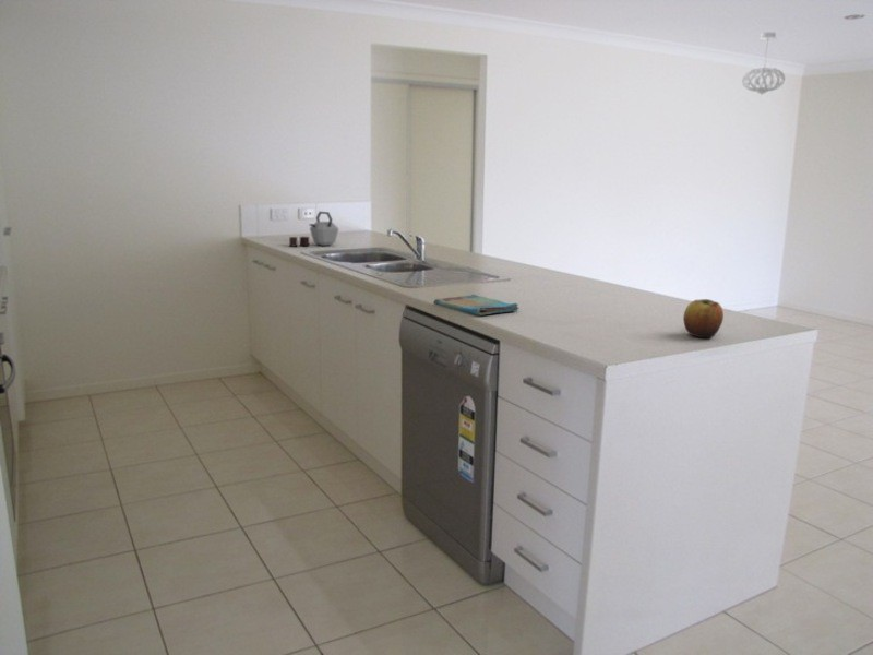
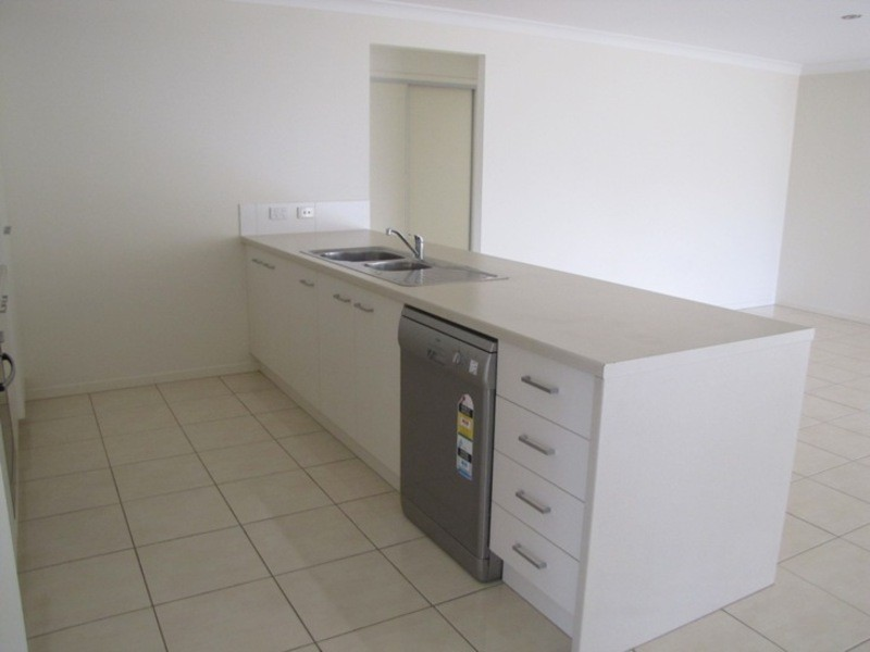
- pendant light (765, 62)
- kettle (312, 228)
- dish towel (475, 303)
- apple (703, 318)
